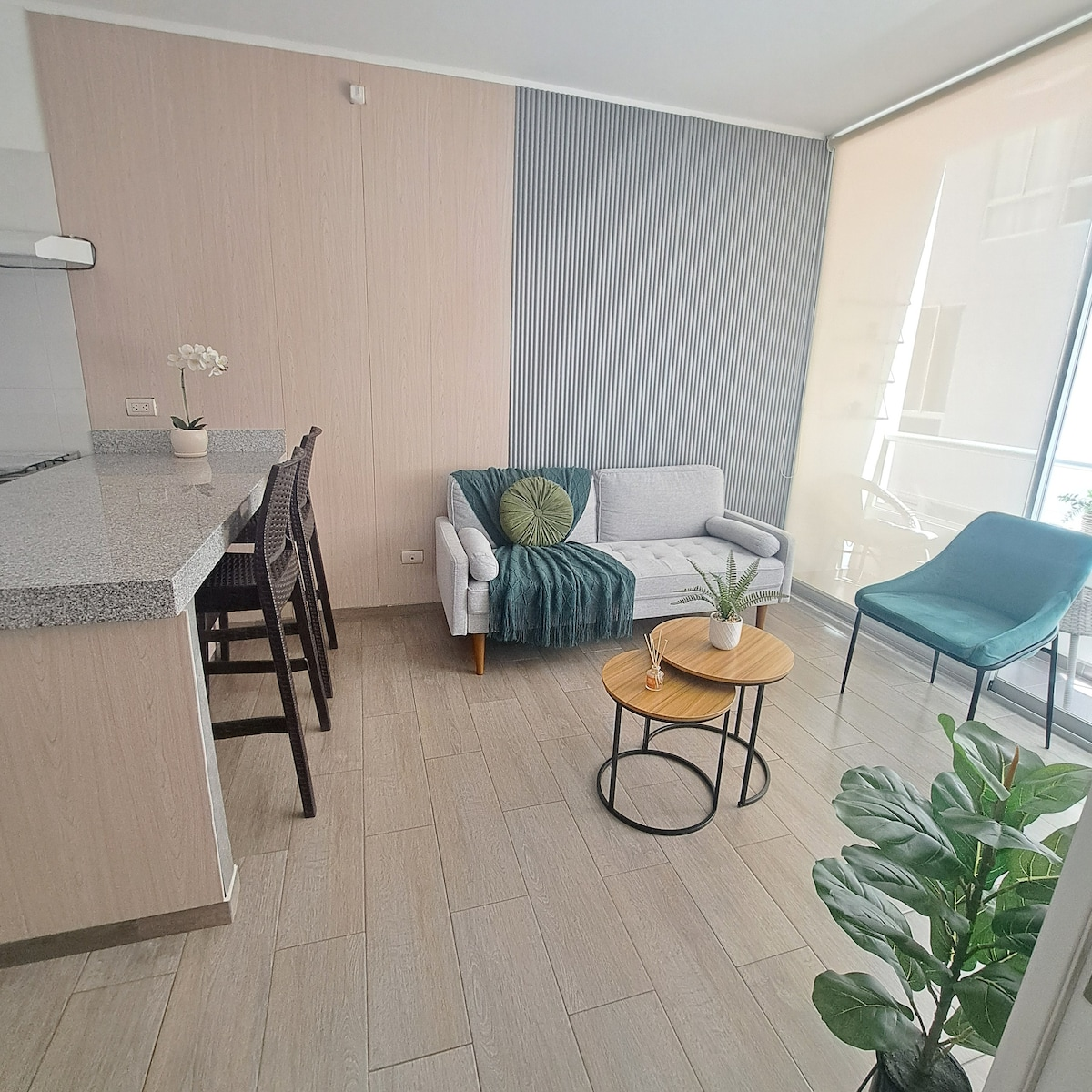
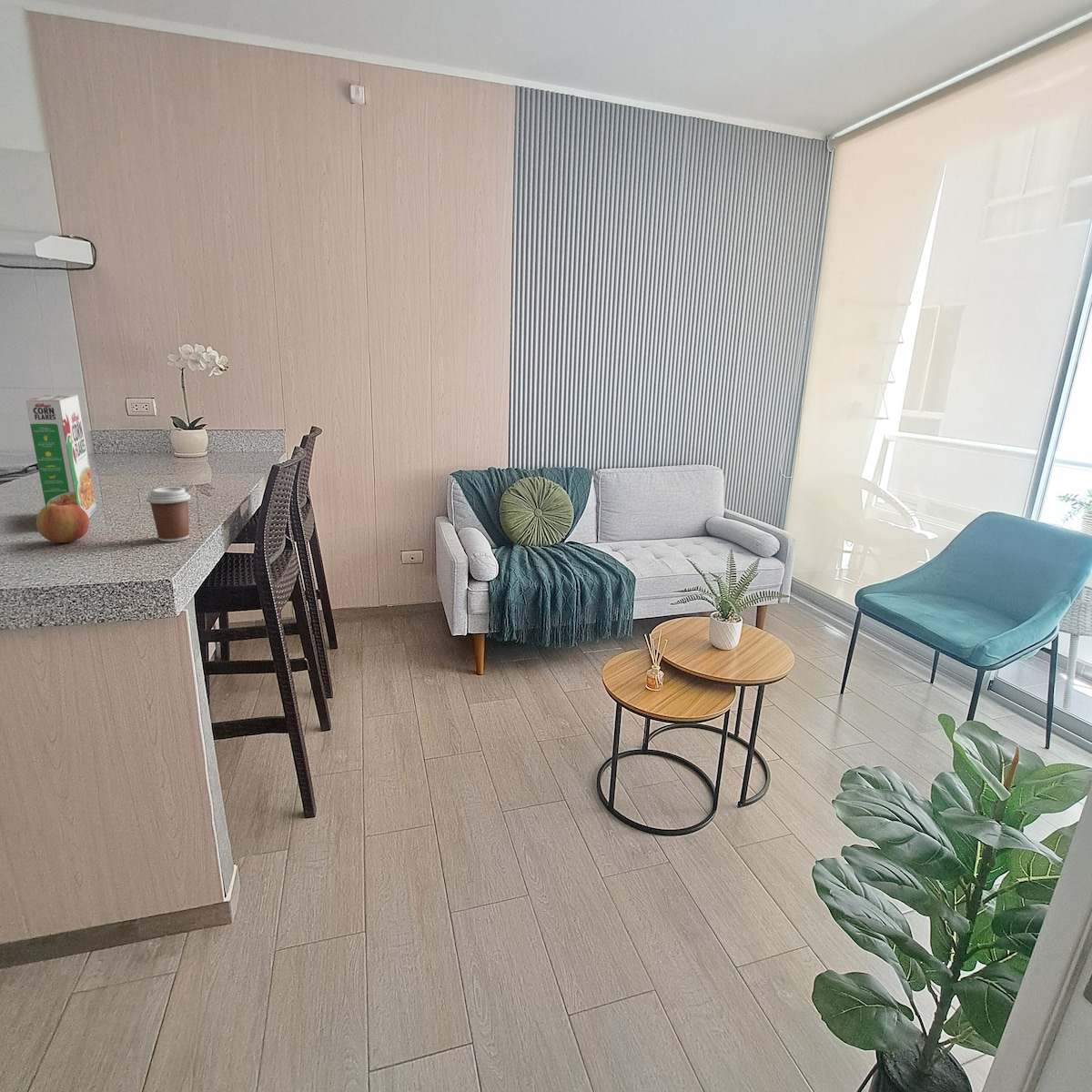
+ cereal box (64, 460)
+ coffee cup (170, 513)
+ apple (63, 521)
